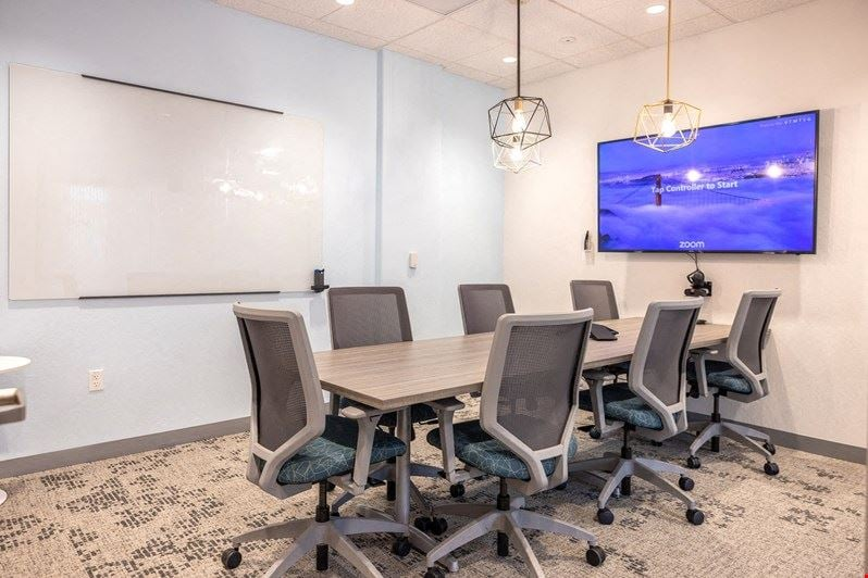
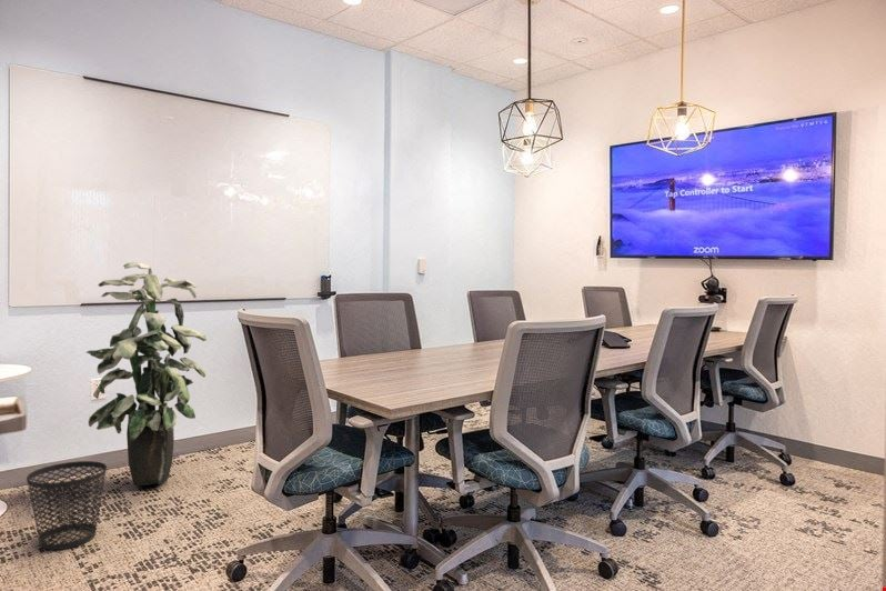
+ wastebasket (67, 505)
+ indoor plant (144, 372)
